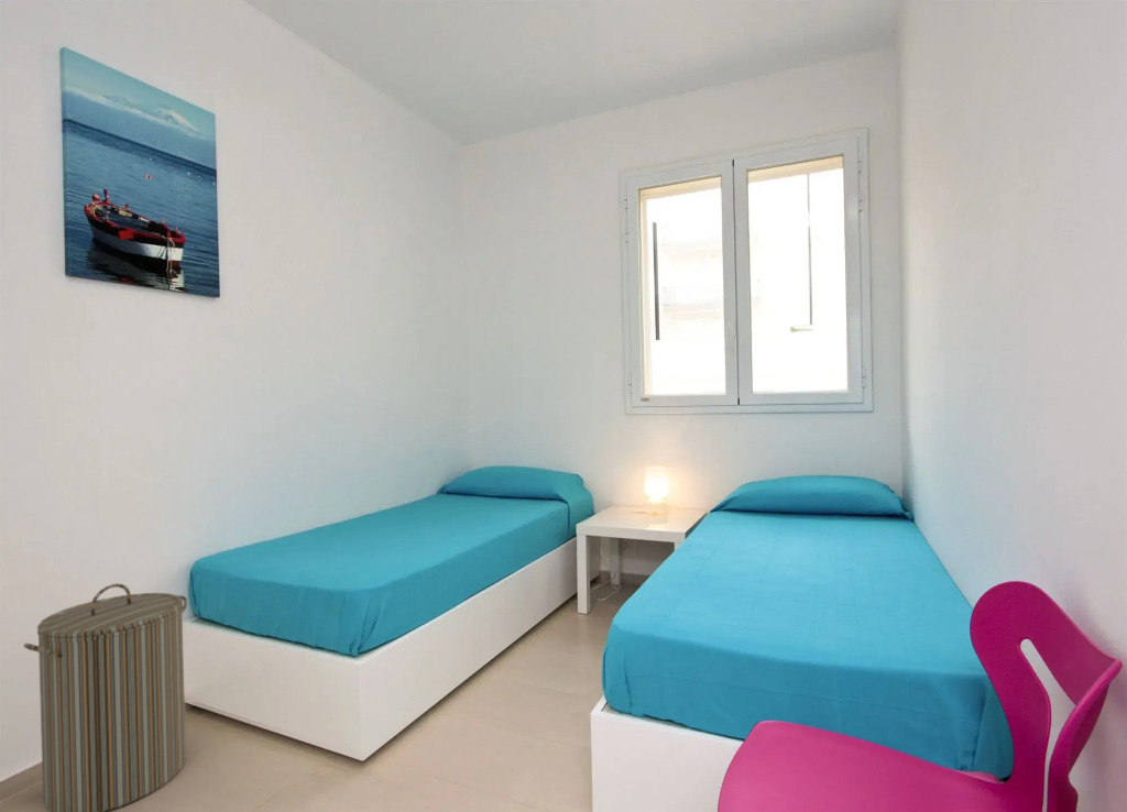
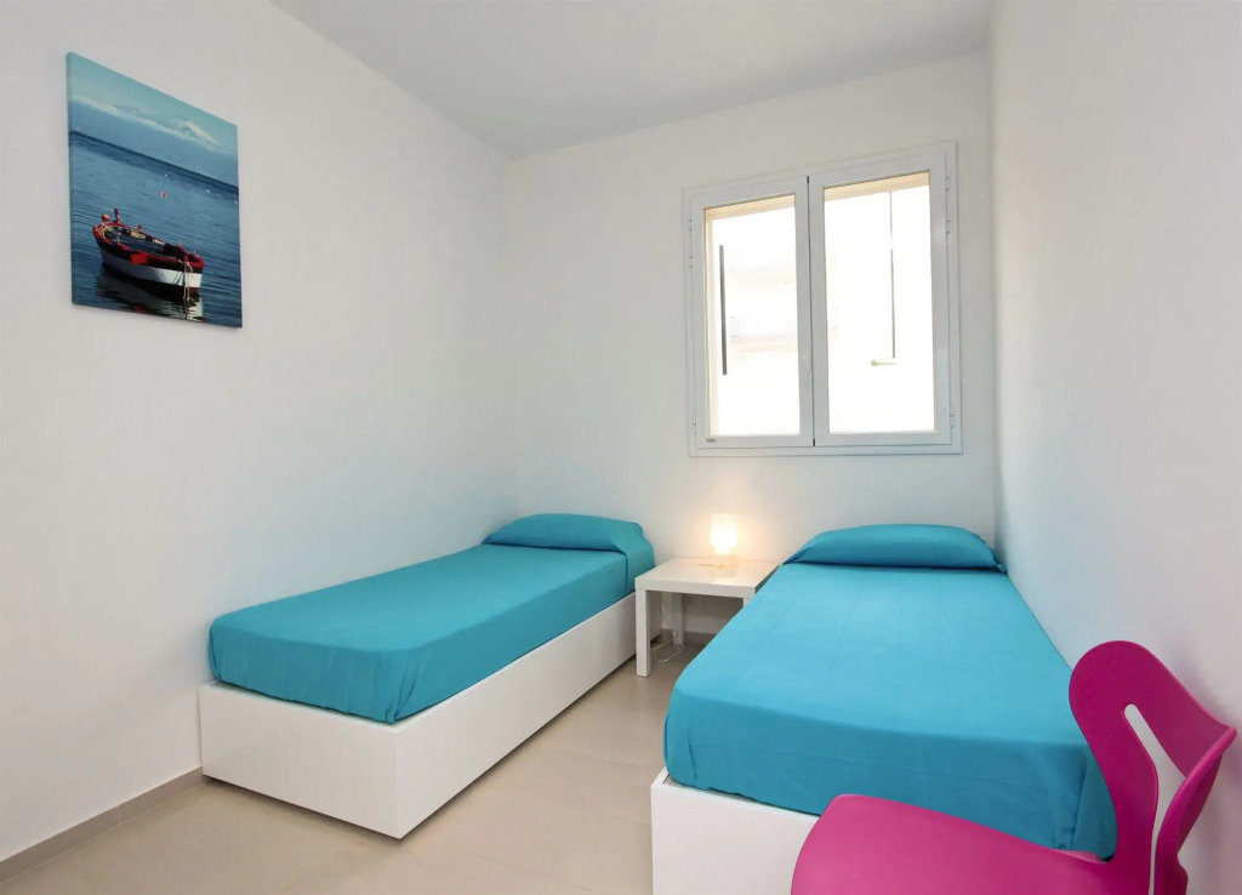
- laundry hamper (116, 681)
